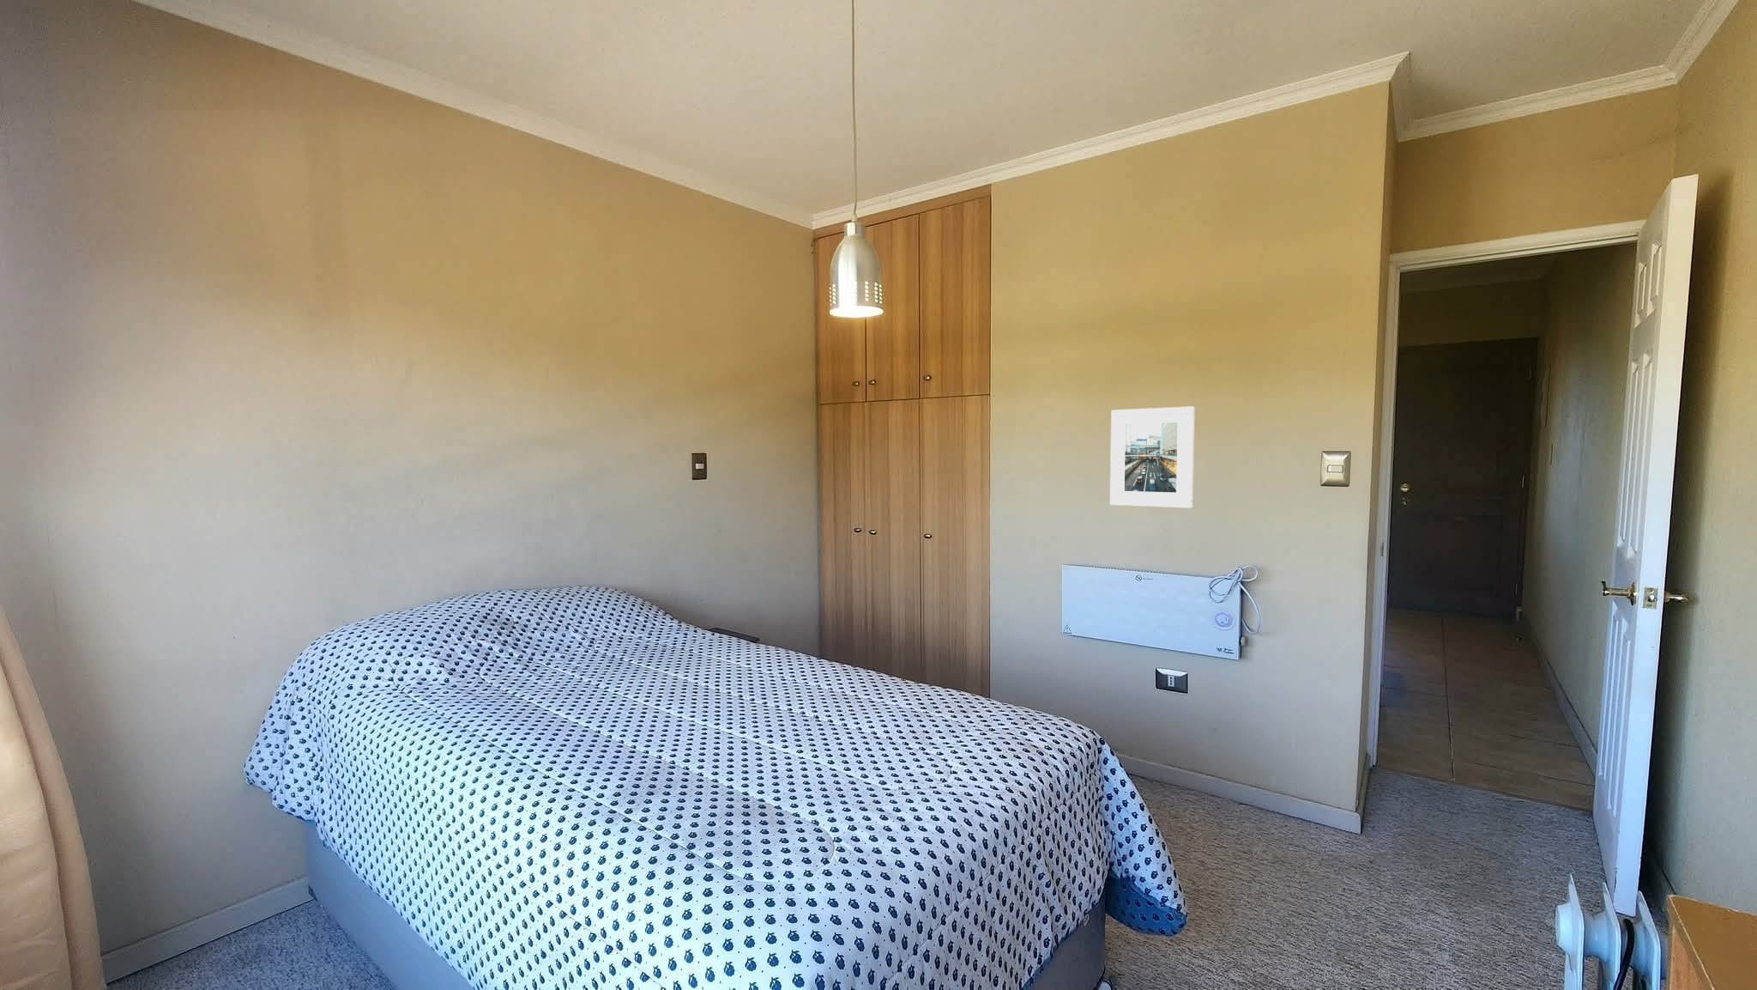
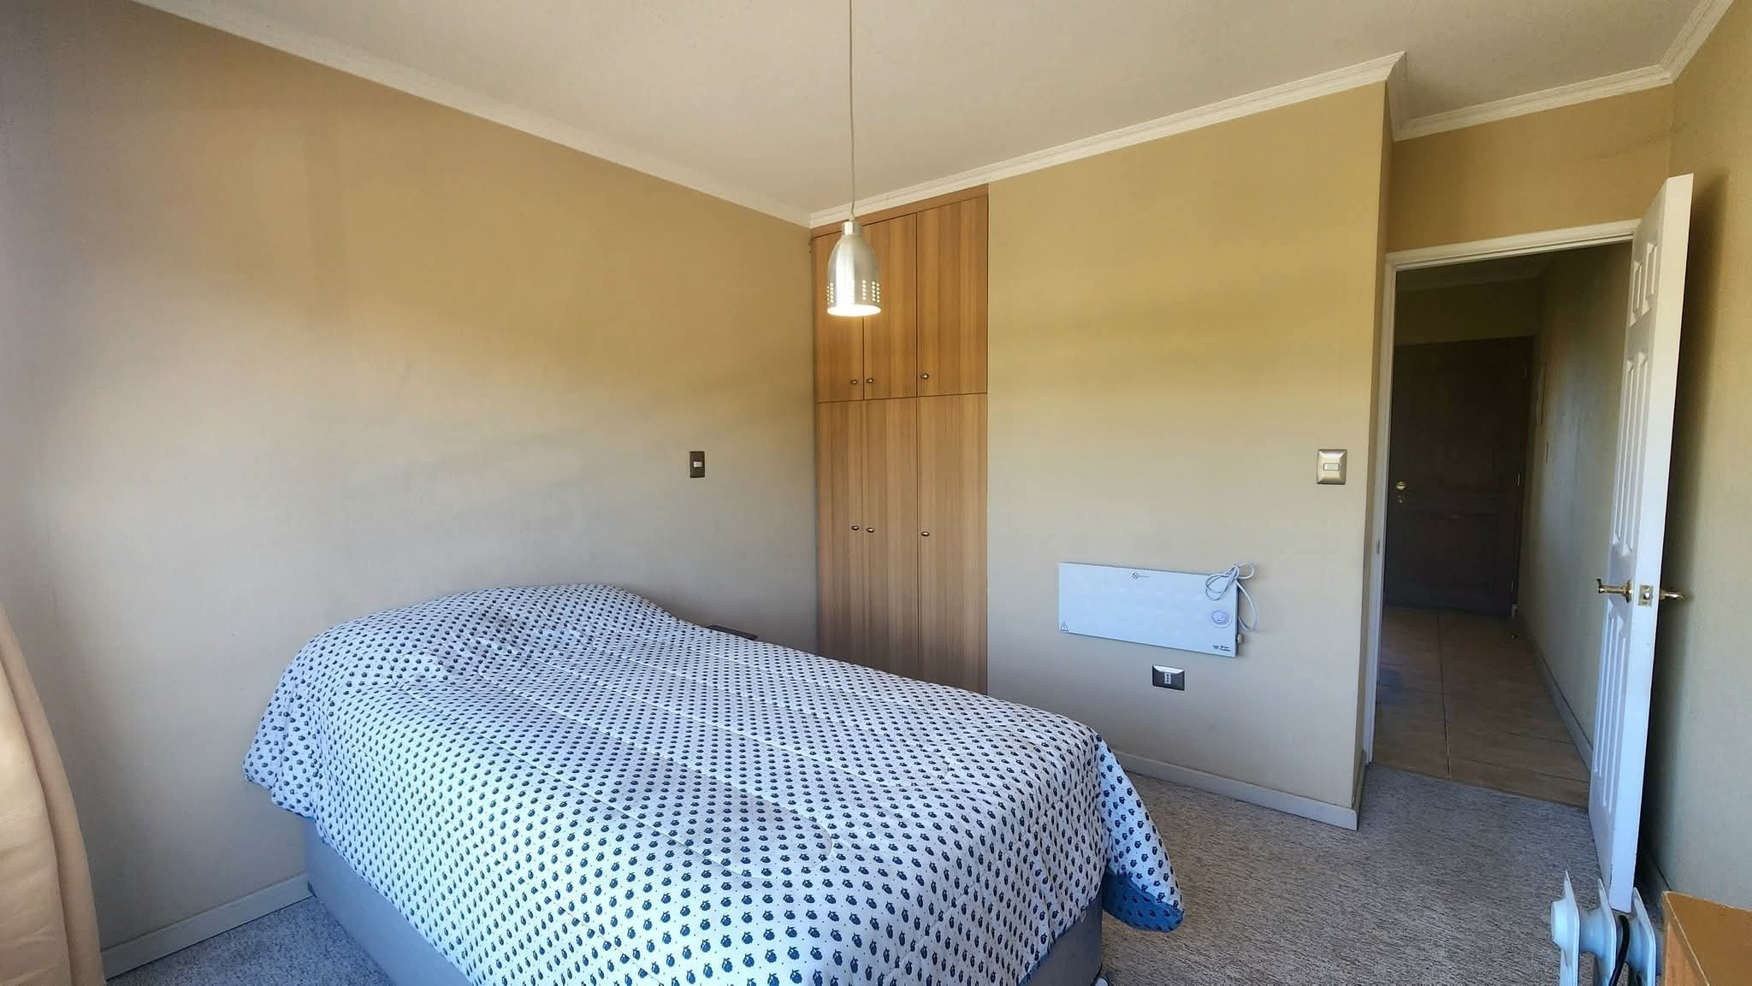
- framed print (1150, 456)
